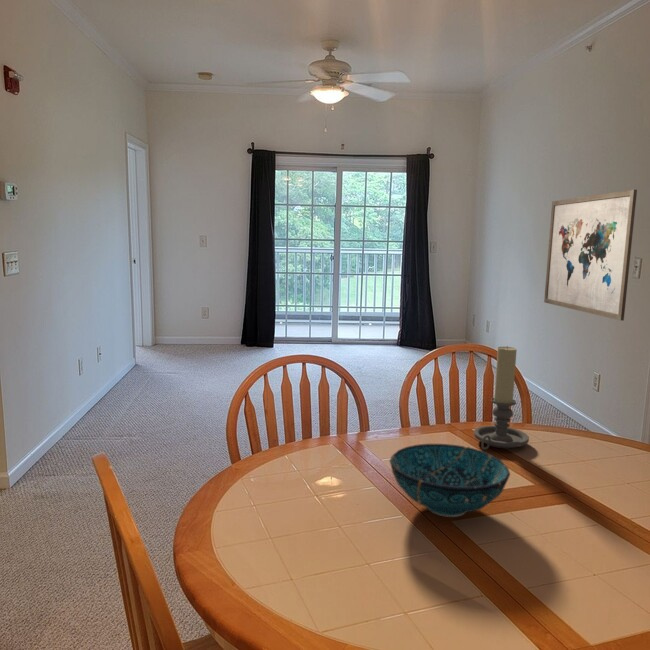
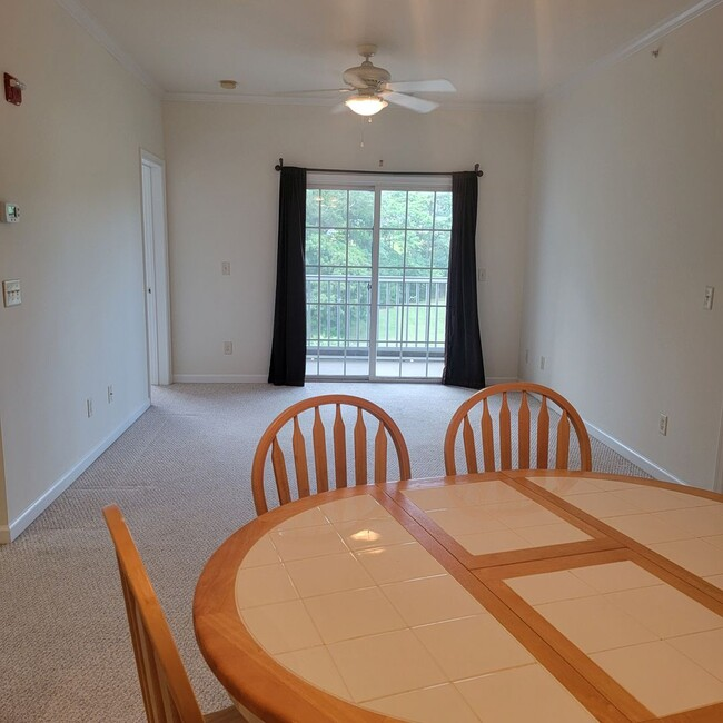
- candle holder (501, 395)
- wall art (583, 254)
- decorative bowl (447, 485)
